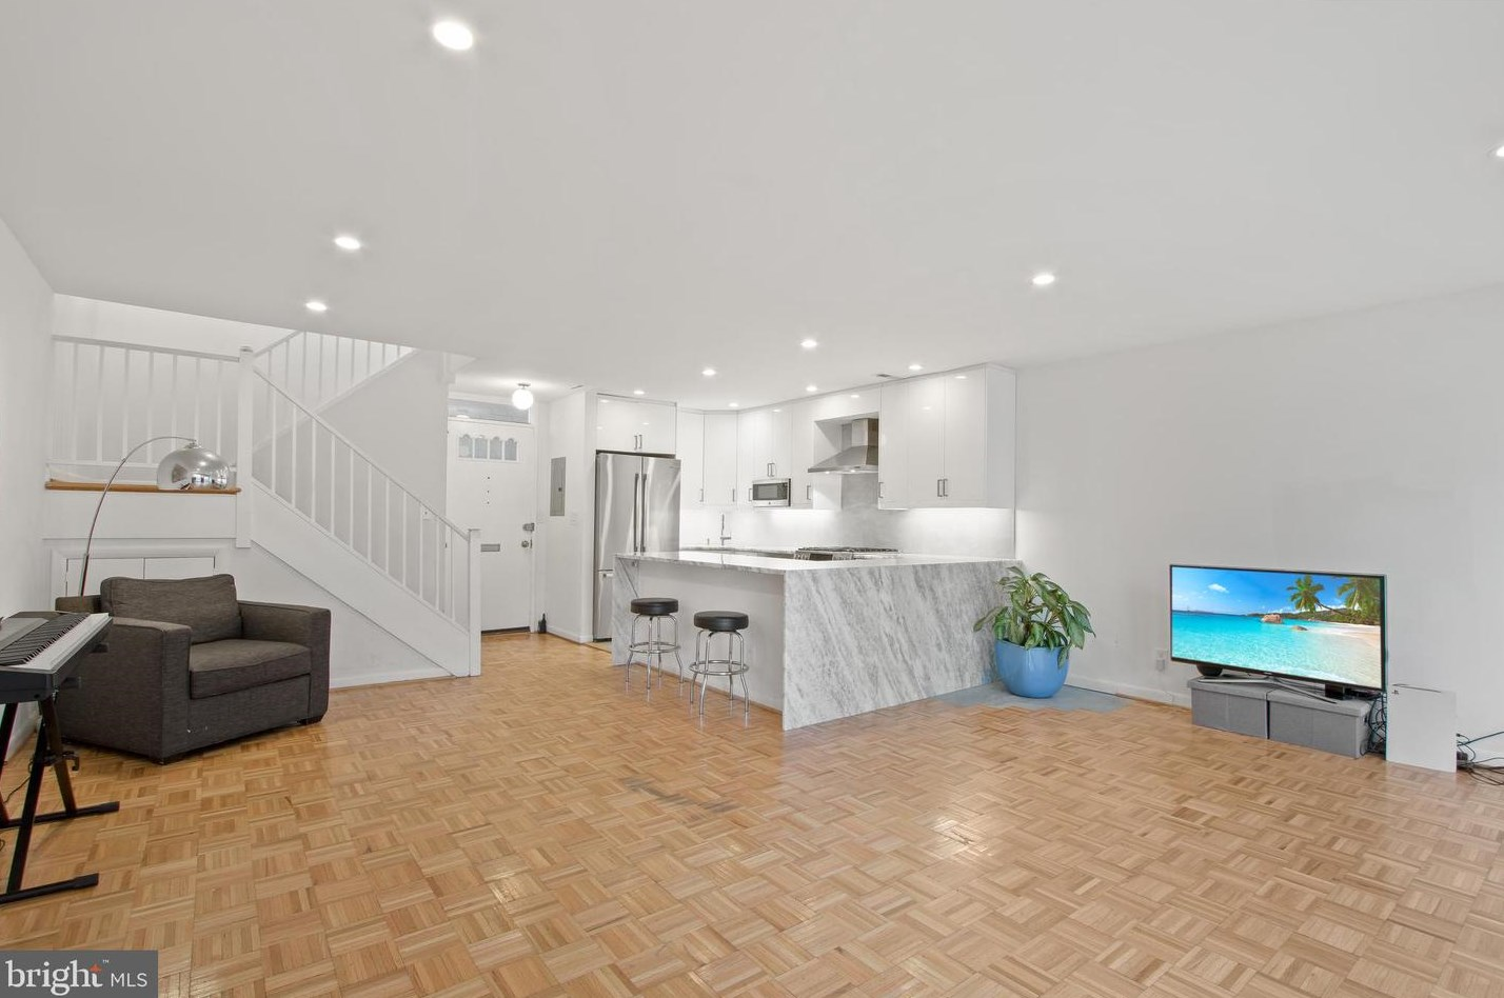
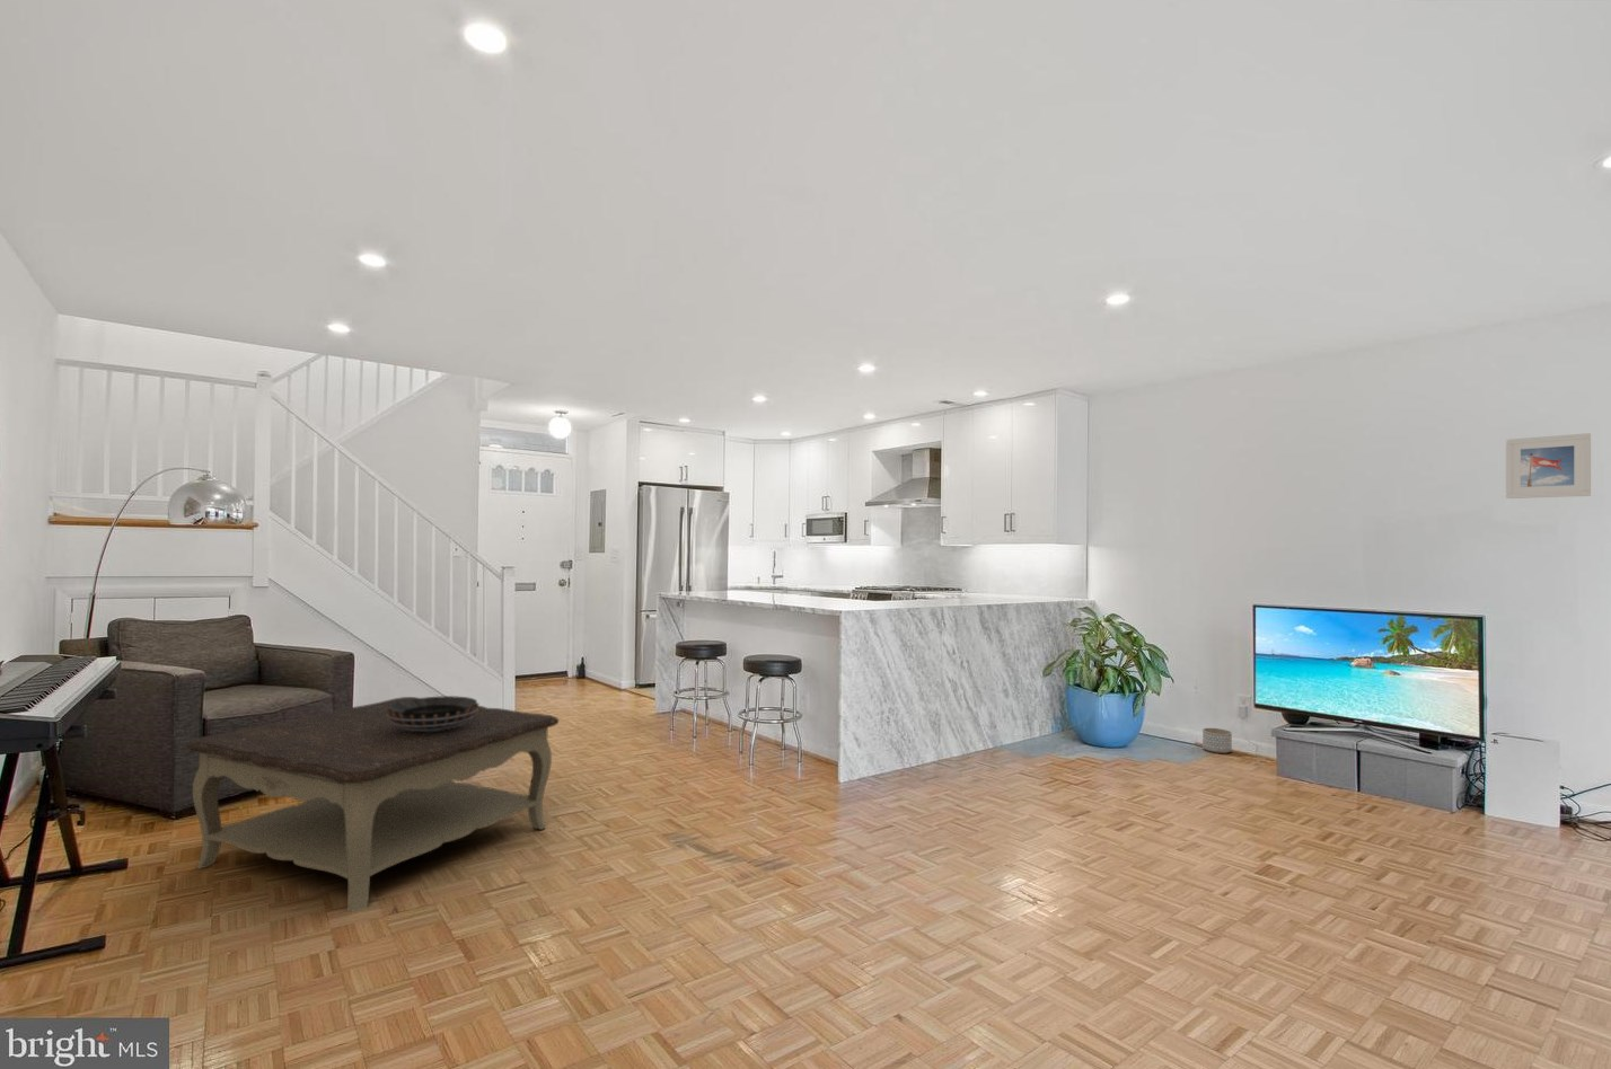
+ coffee table (384, 786)
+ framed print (1547, 466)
+ planter (1216, 740)
+ decorative bowl (432, 716)
